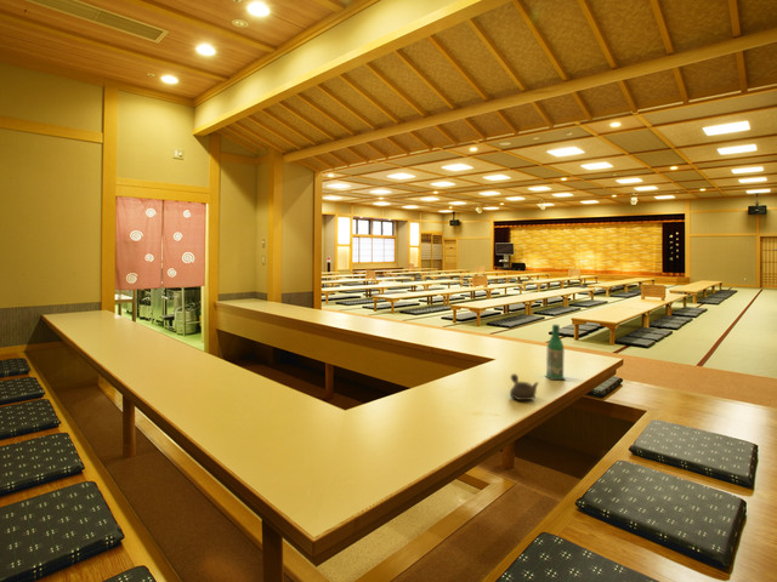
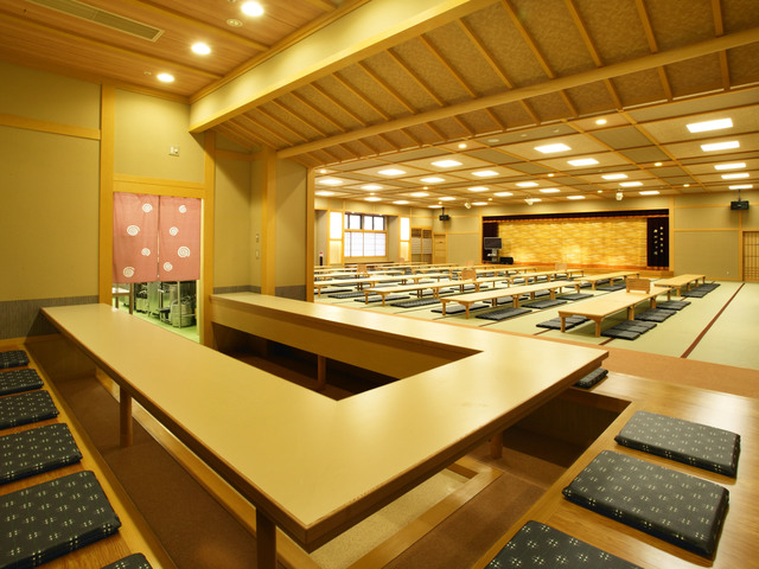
- teapot (521, 387)
- bottle (555, 350)
